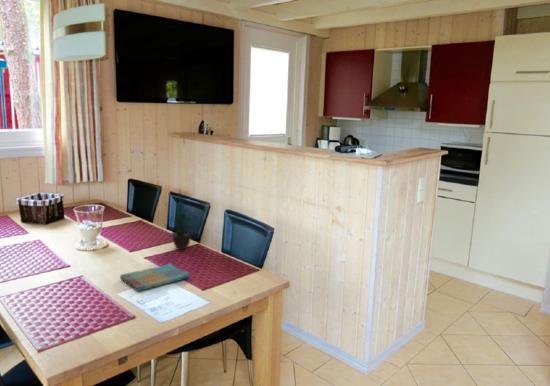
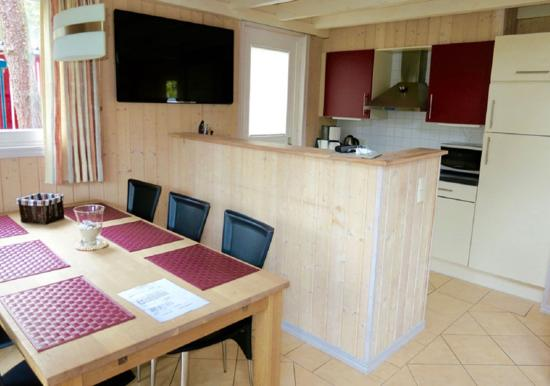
- potted plant (182, 214)
- dish towel (155, 276)
